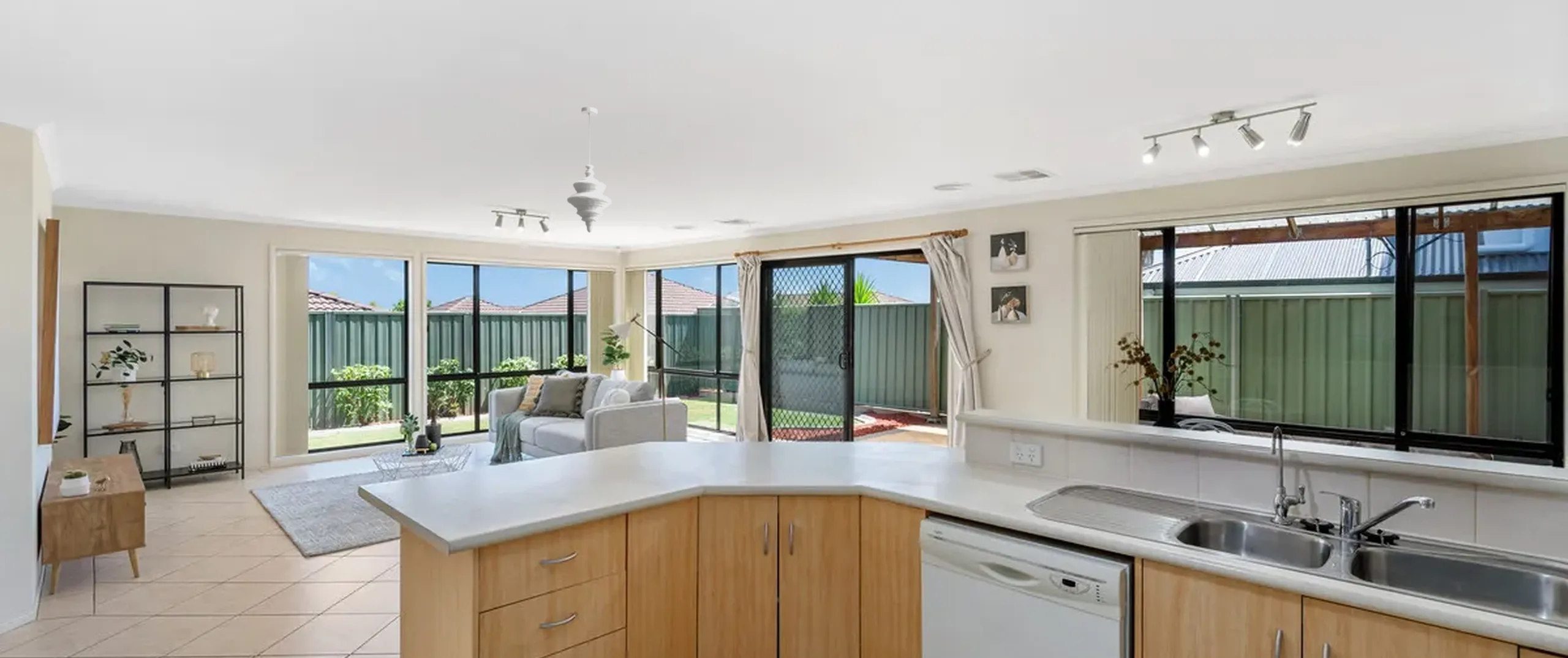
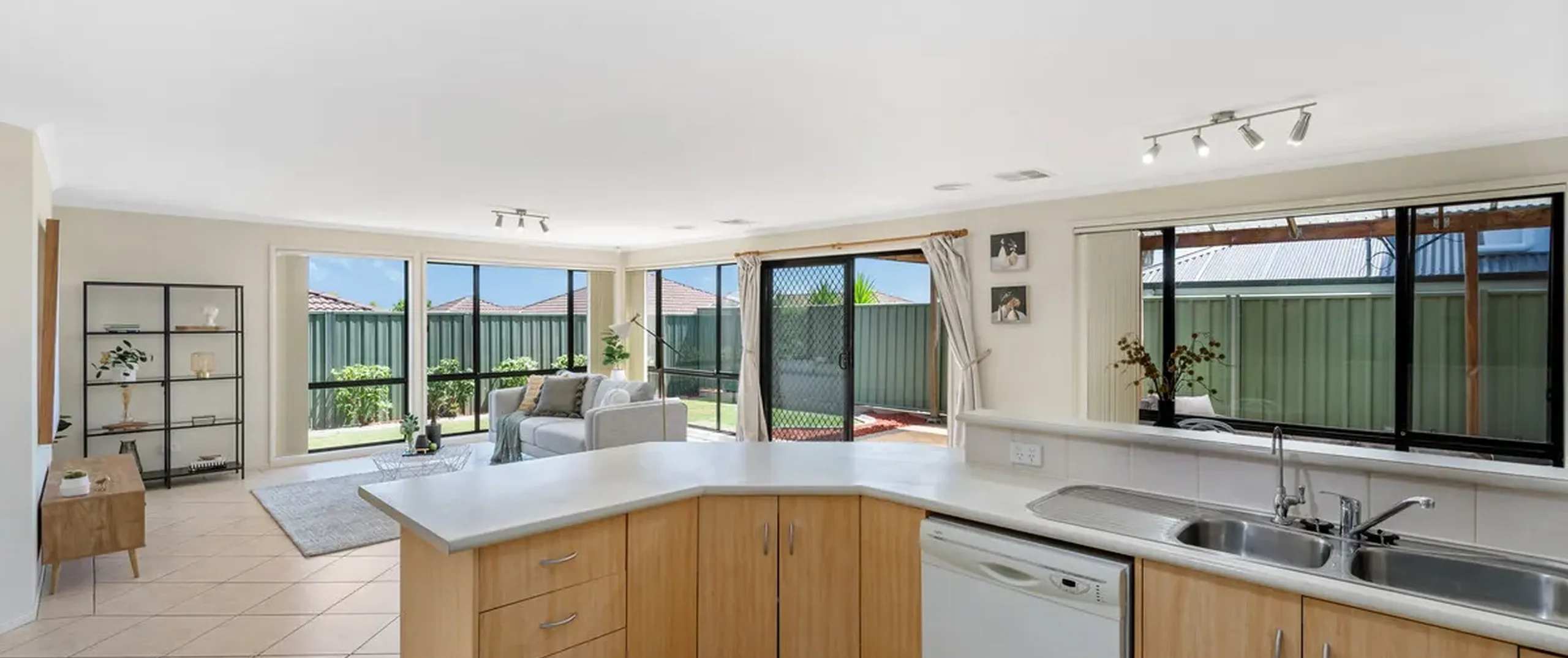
- pendant light (589, 171)
